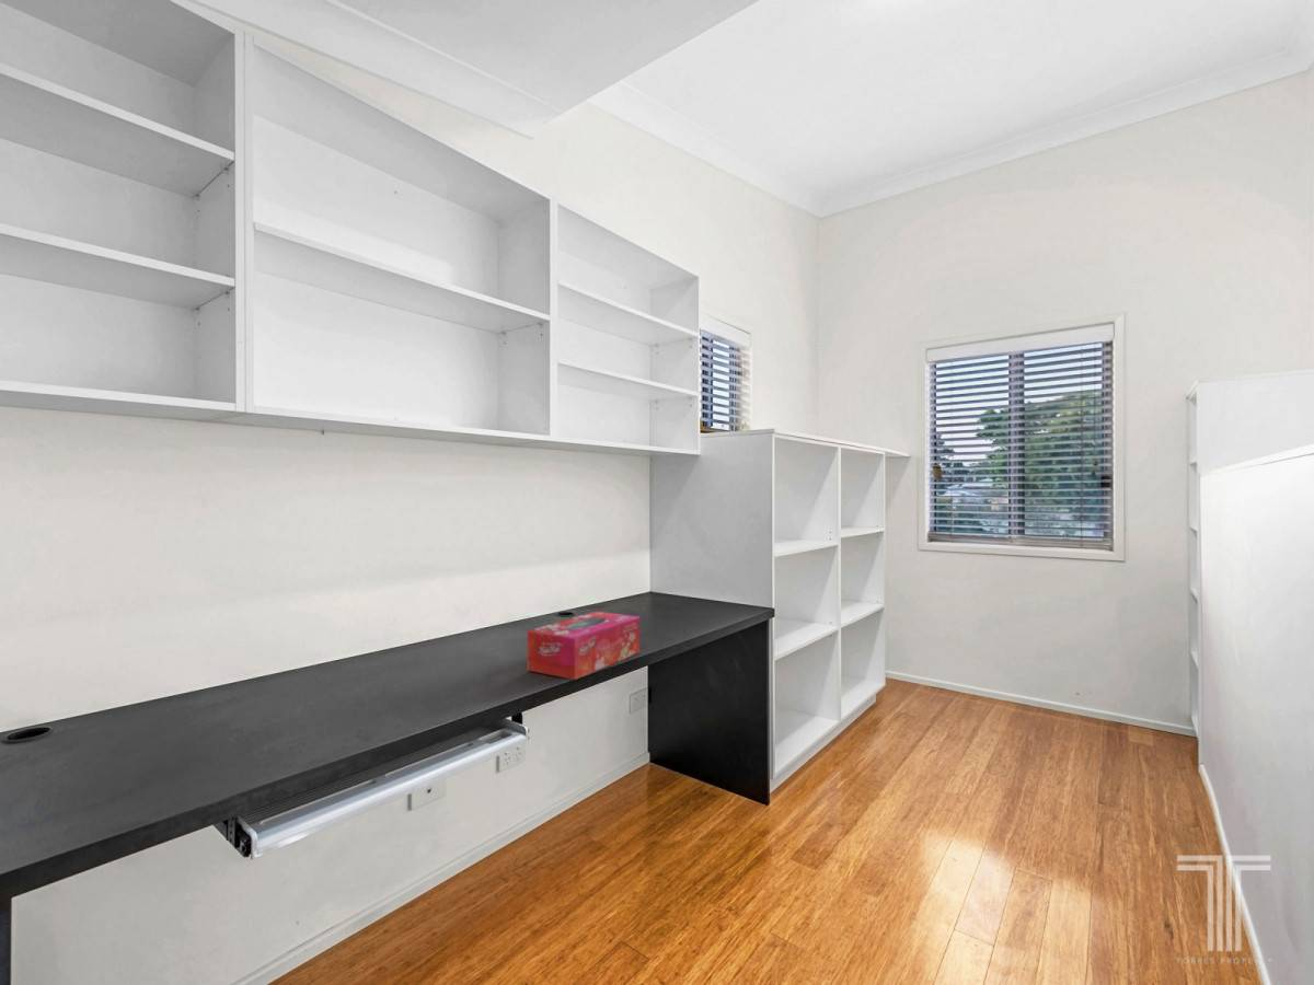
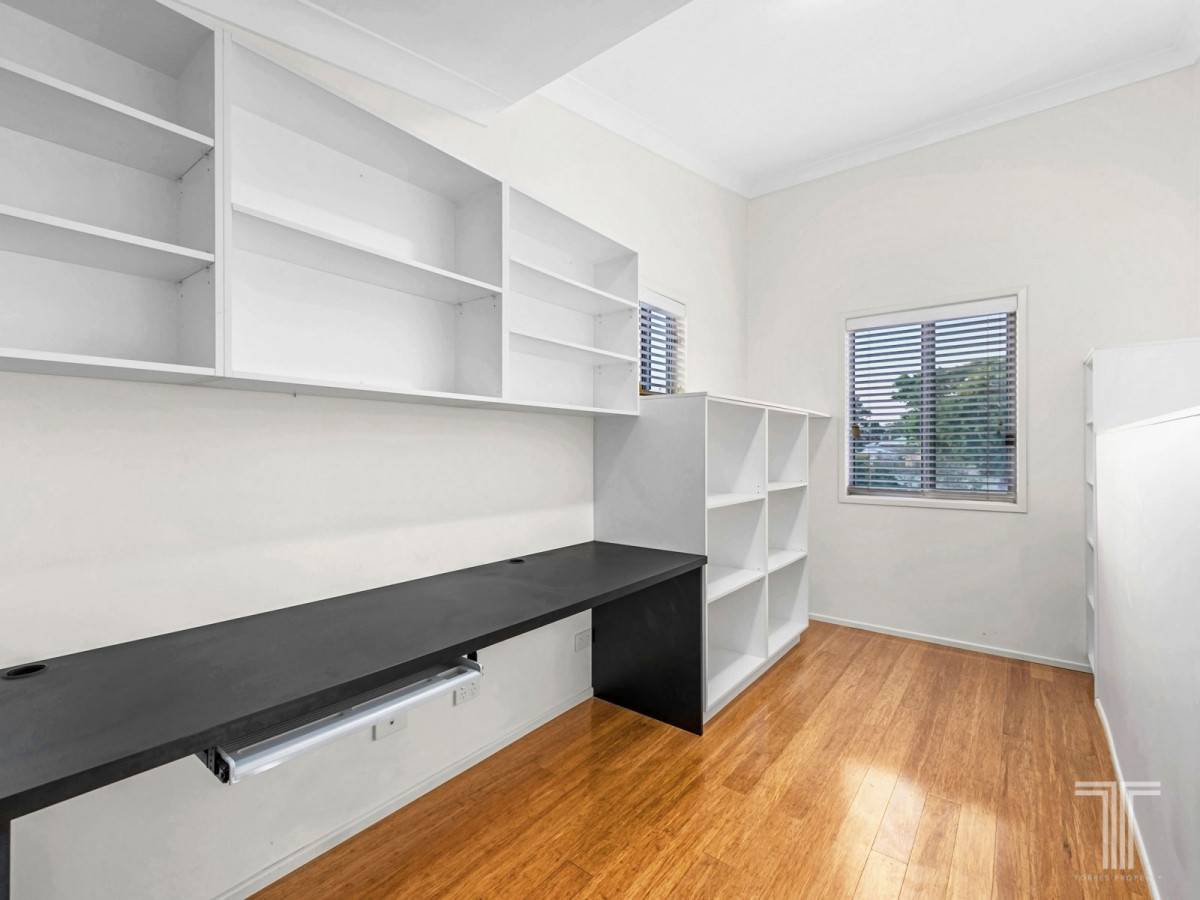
- tissue box (586, 641)
